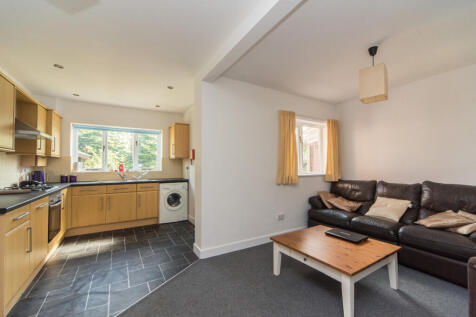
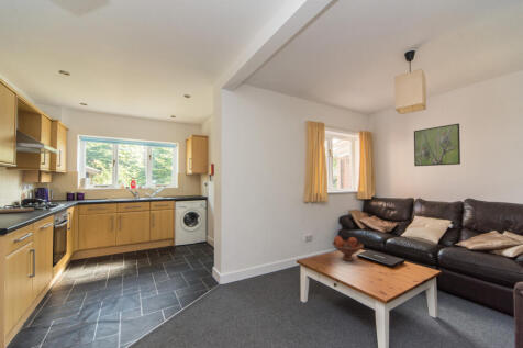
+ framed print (435, 146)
+ fruit bowl (347, 248)
